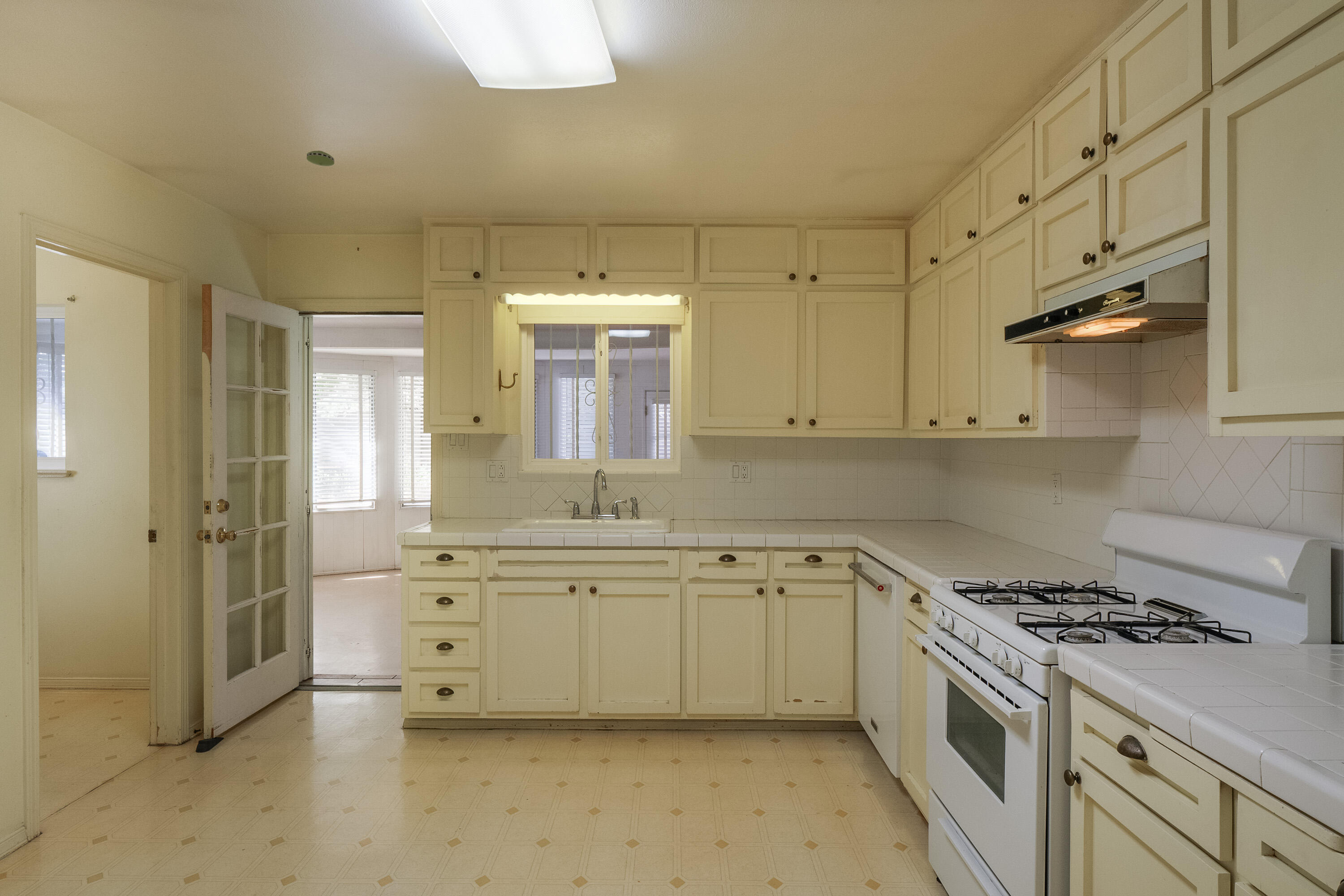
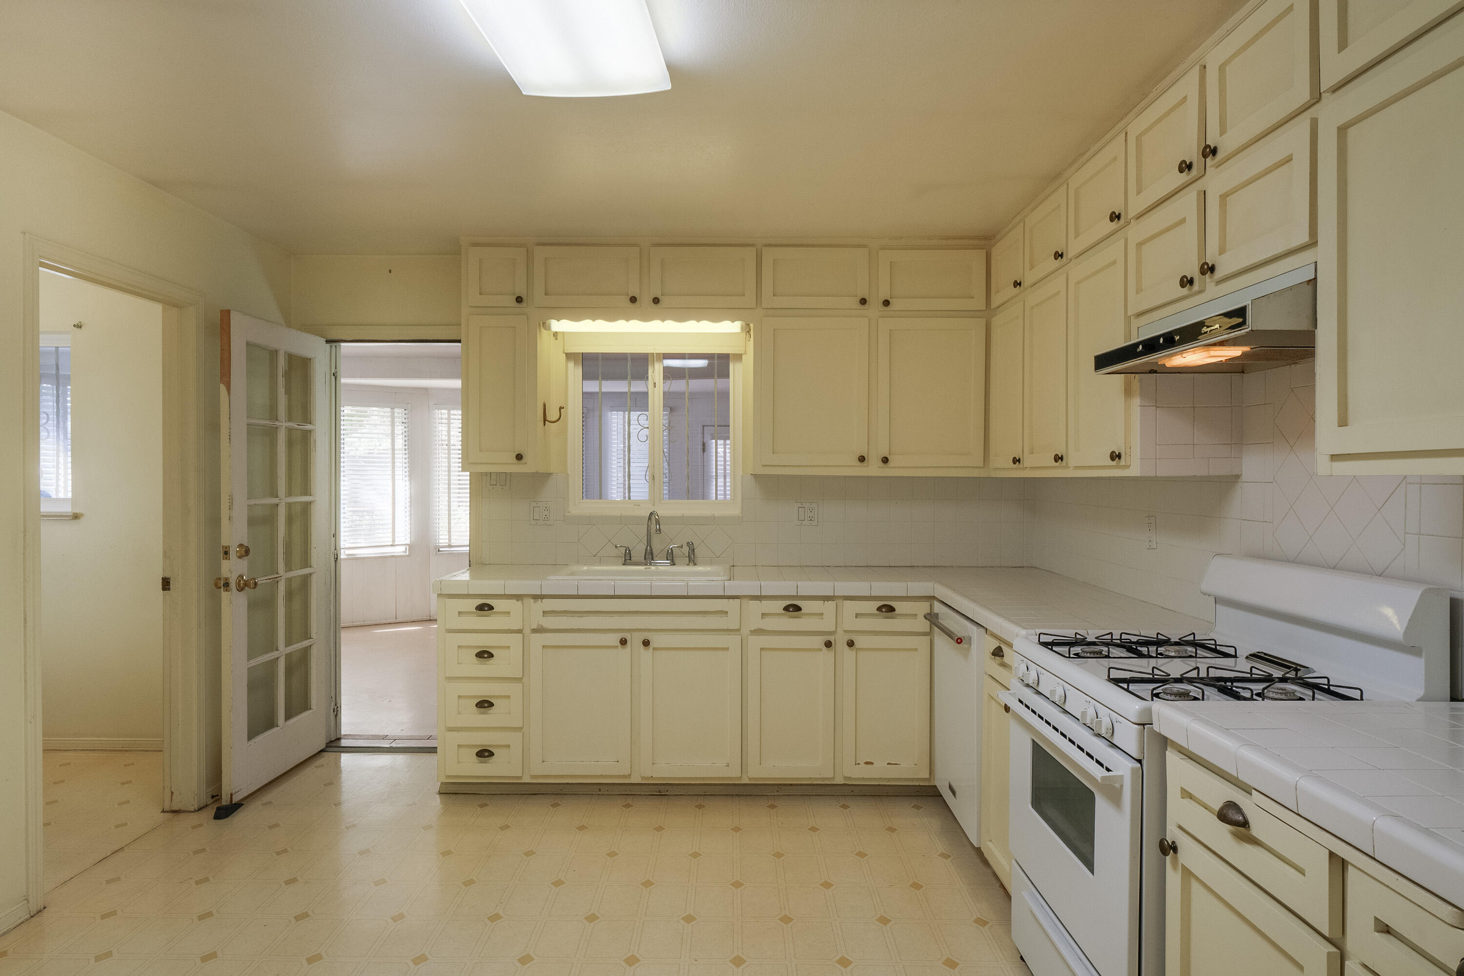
- smoke detector (320, 158)
